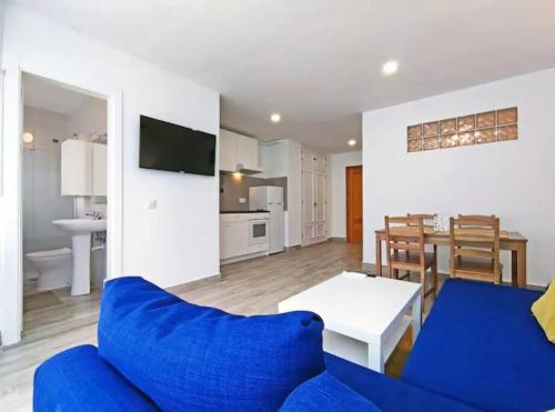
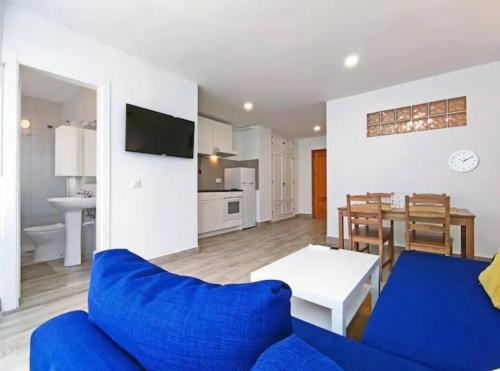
+ wall clock (463, 161)
